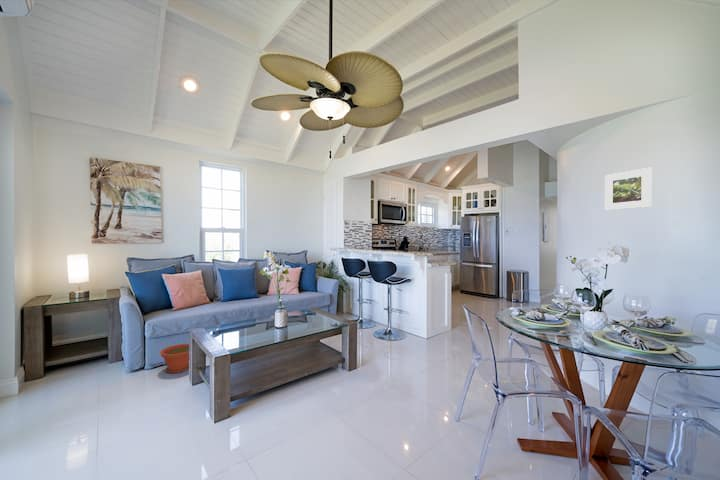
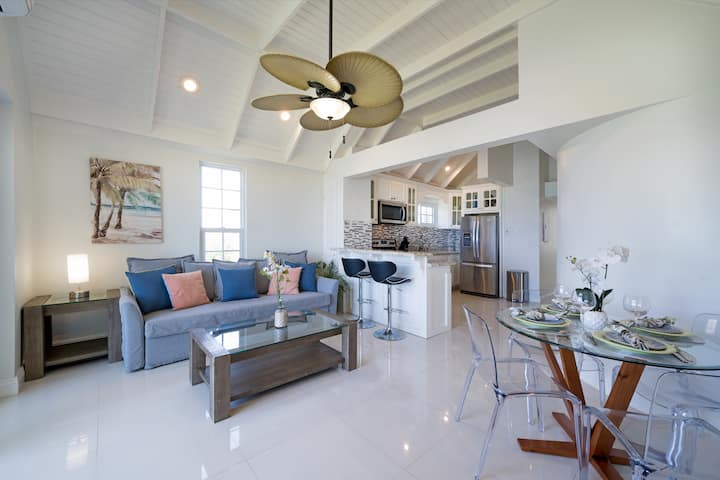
- plant pot (178, 359)
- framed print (626, 190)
